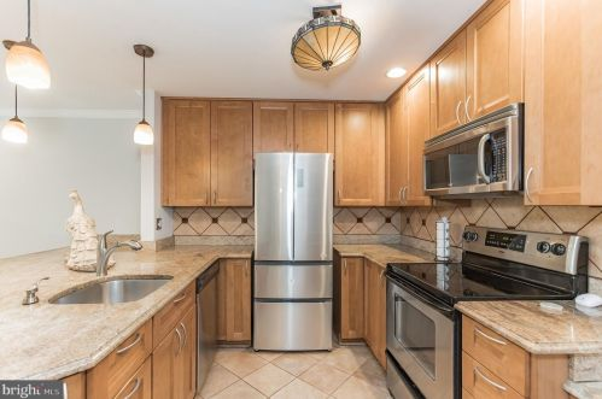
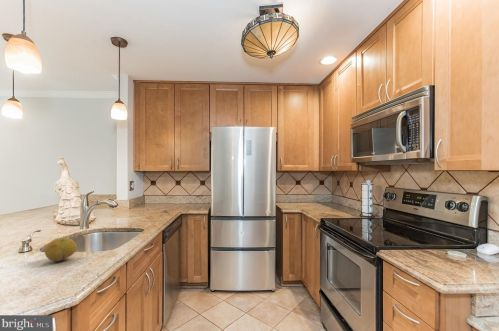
+ fruit (60, 249)
